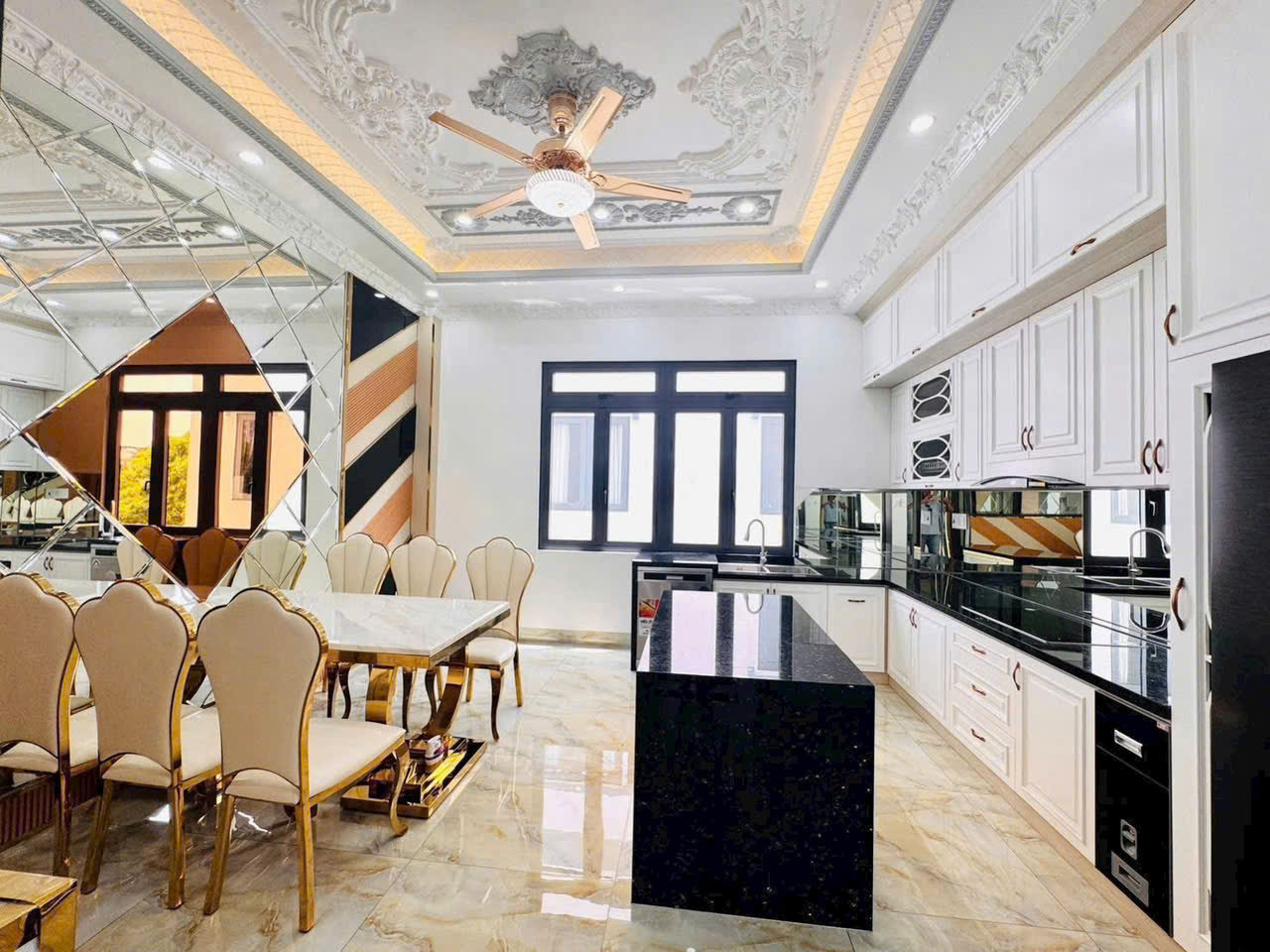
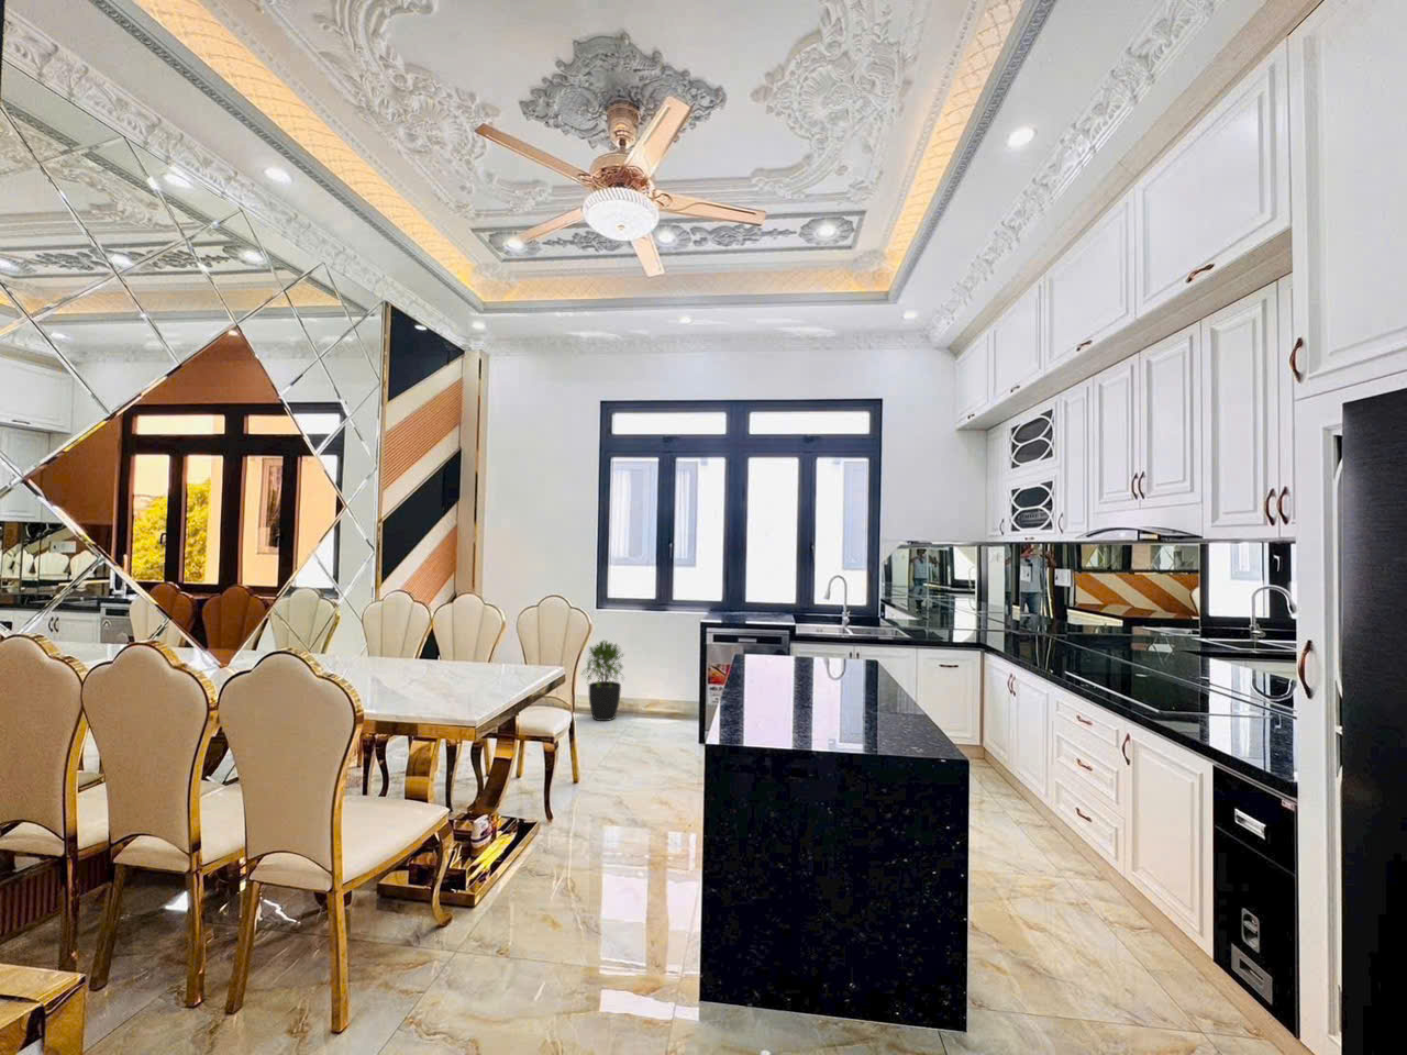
+ potted plant (603, 677)
